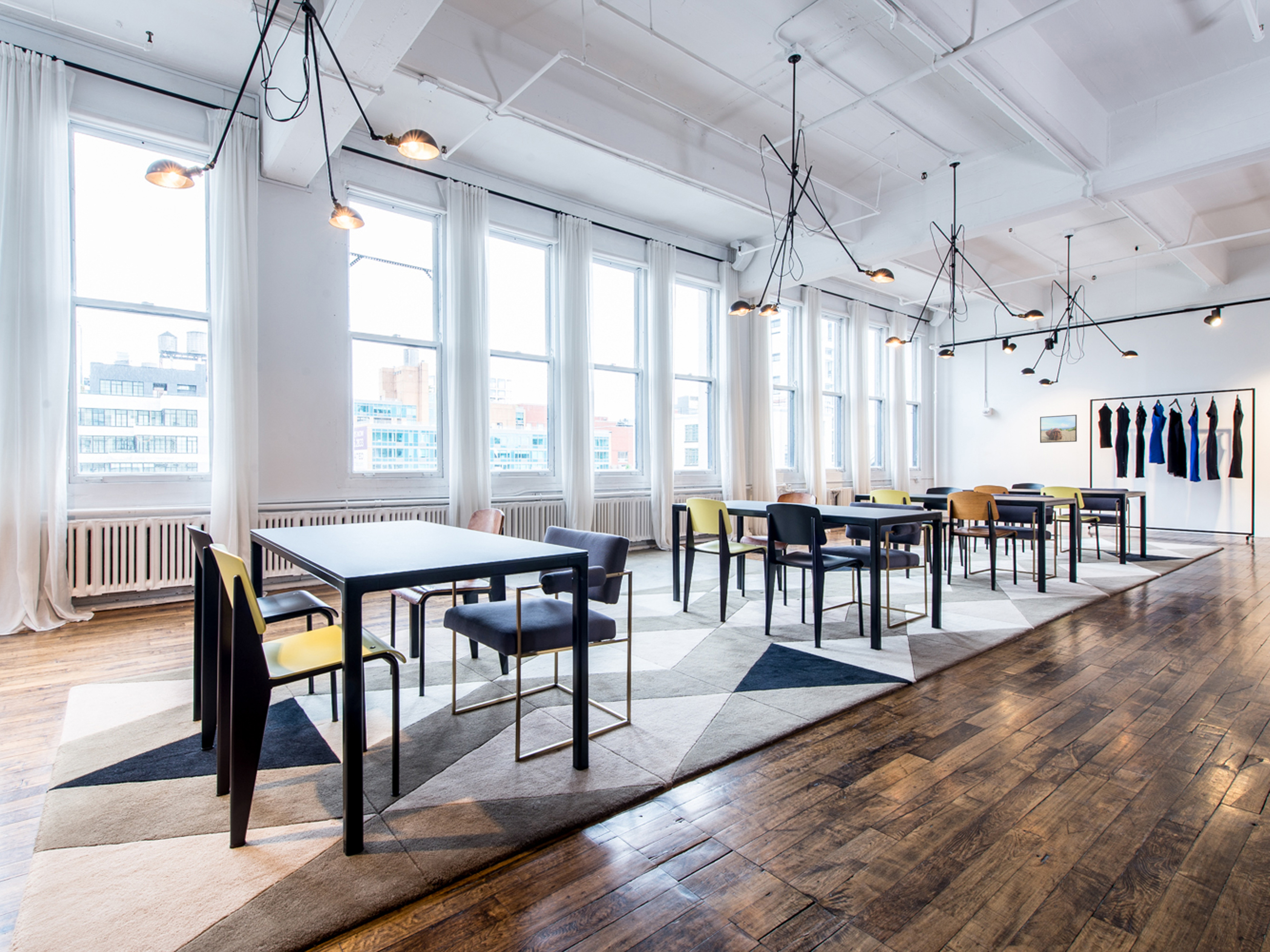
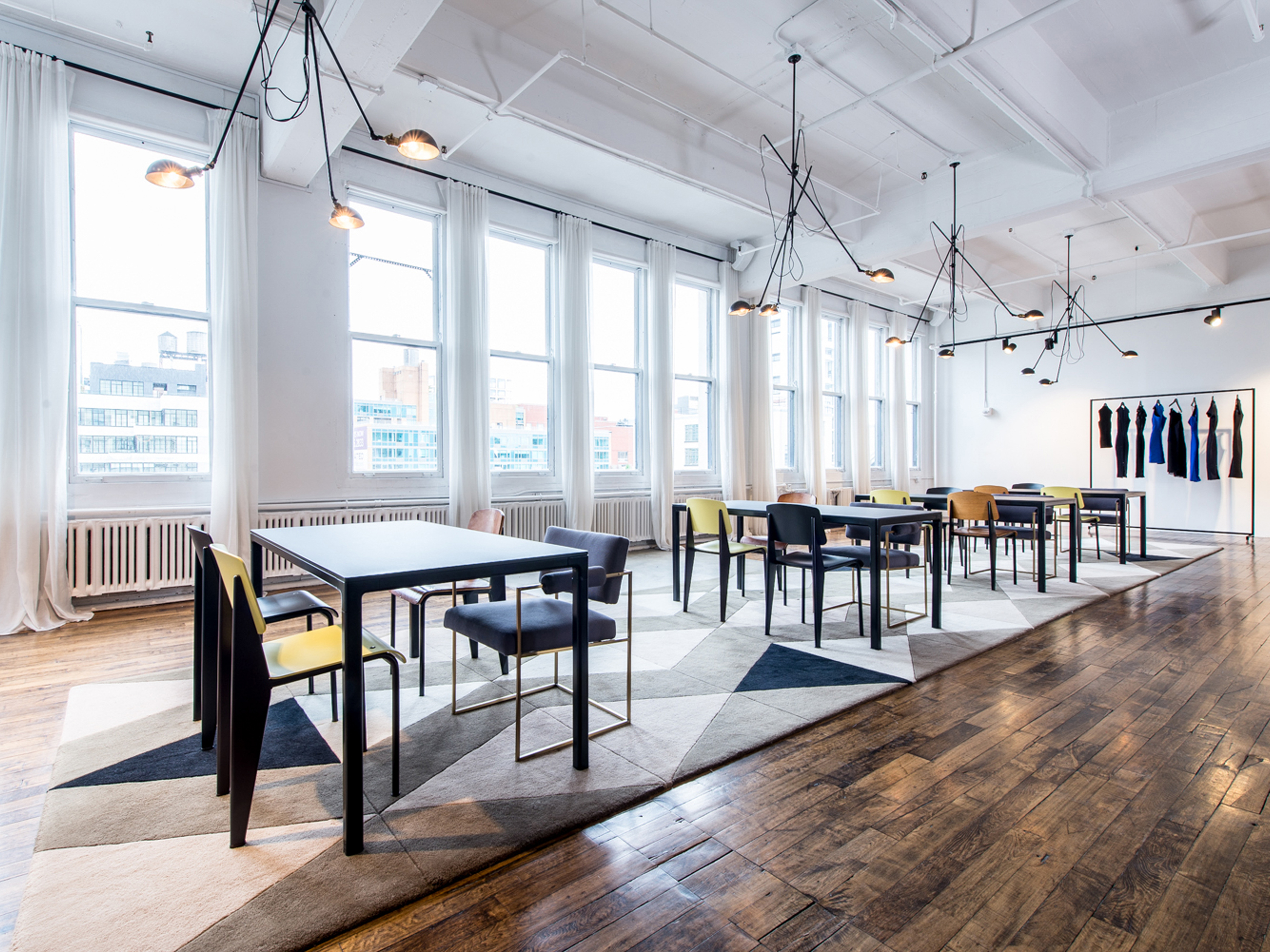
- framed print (1058, 429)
